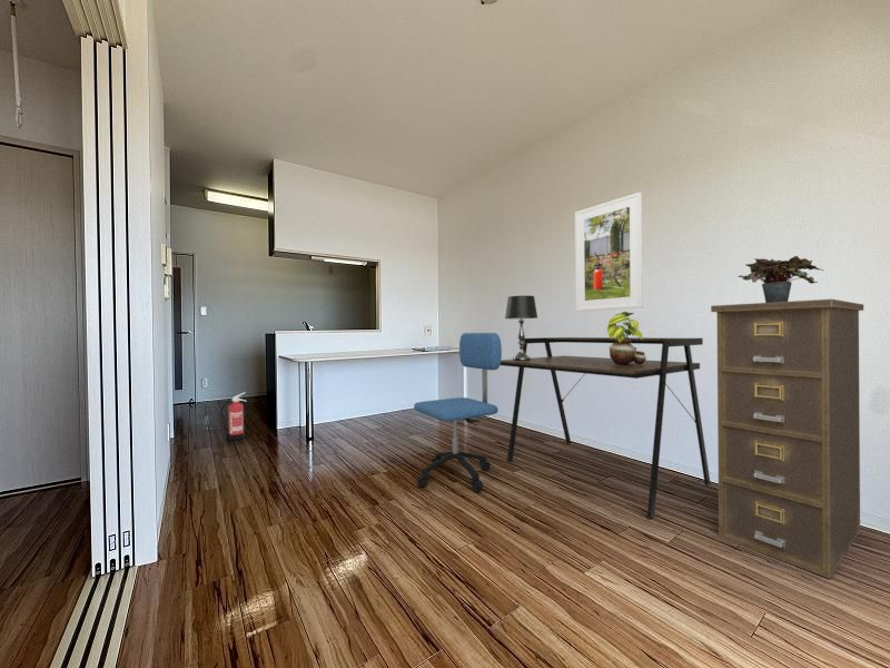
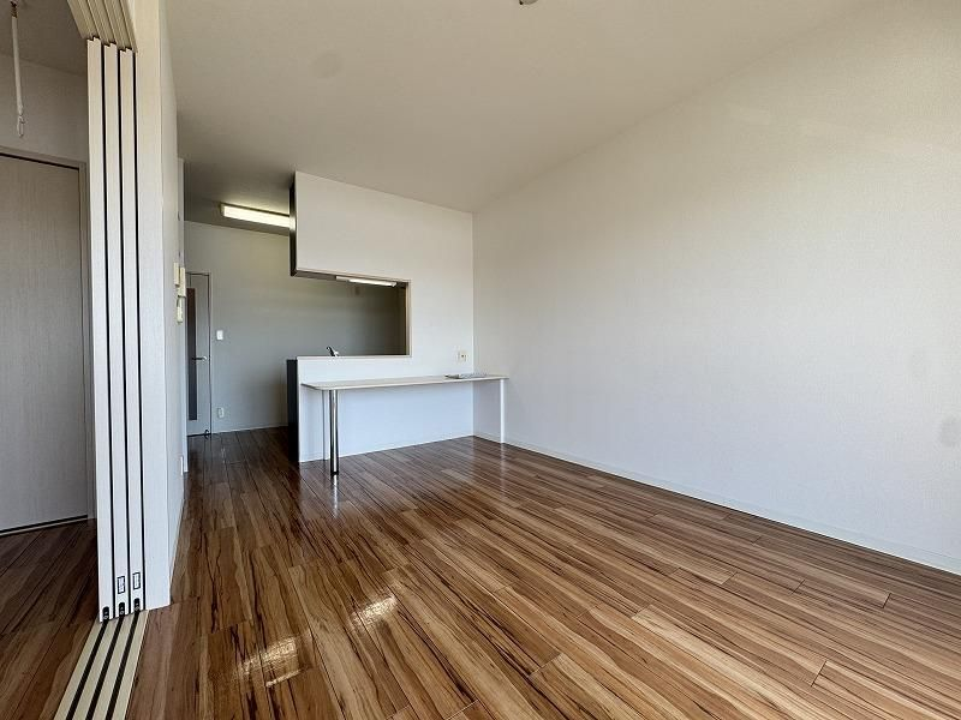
- filing cabinet (789, 420)
- desk (571, 390)
- fire extinguisher (234, 415)
- office chair (454, 405)
- potted plant (778, 281)
- table lamp (521, 327)
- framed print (606, 256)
- potted plant (626, 337)
